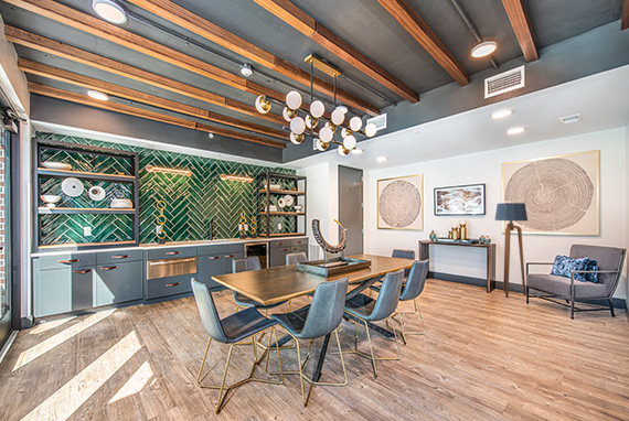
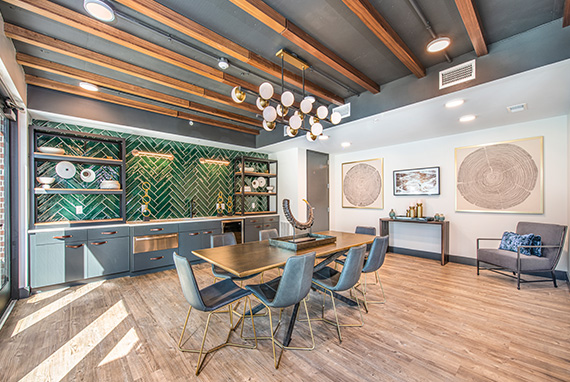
- floor lamp (509, 249)
